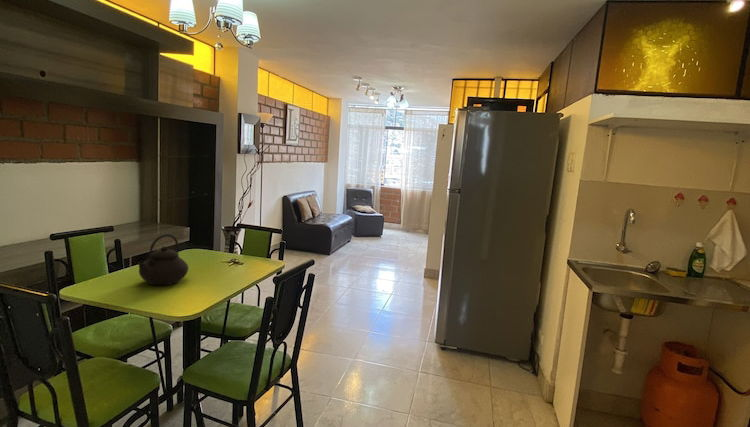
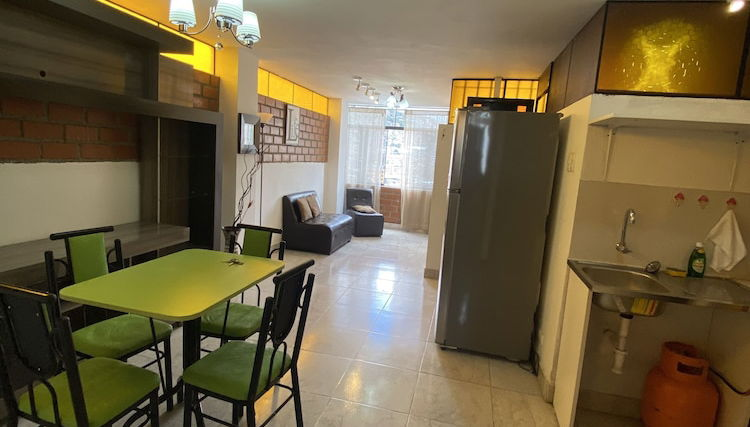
- teapot (160, 259)
